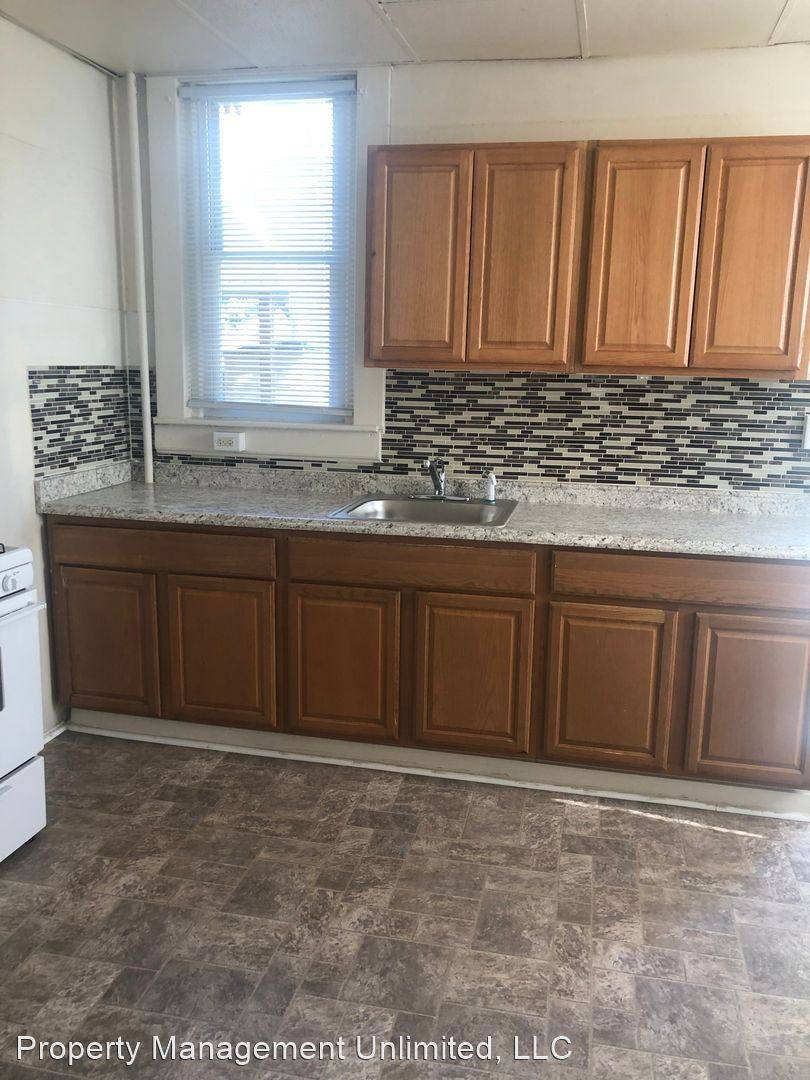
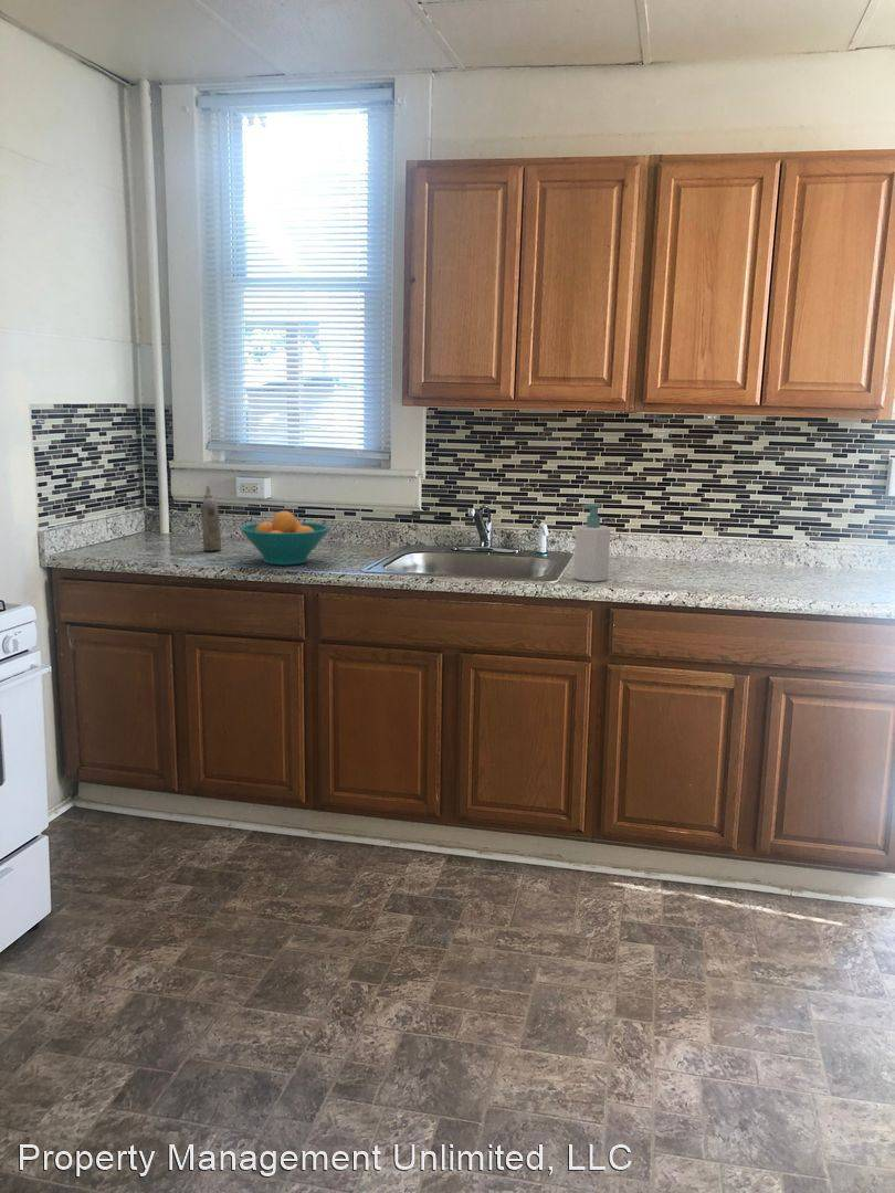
+ fruit bowl (285, 536)
+ aerosol can (210, 518)
+ soap bottle (592, 541)
